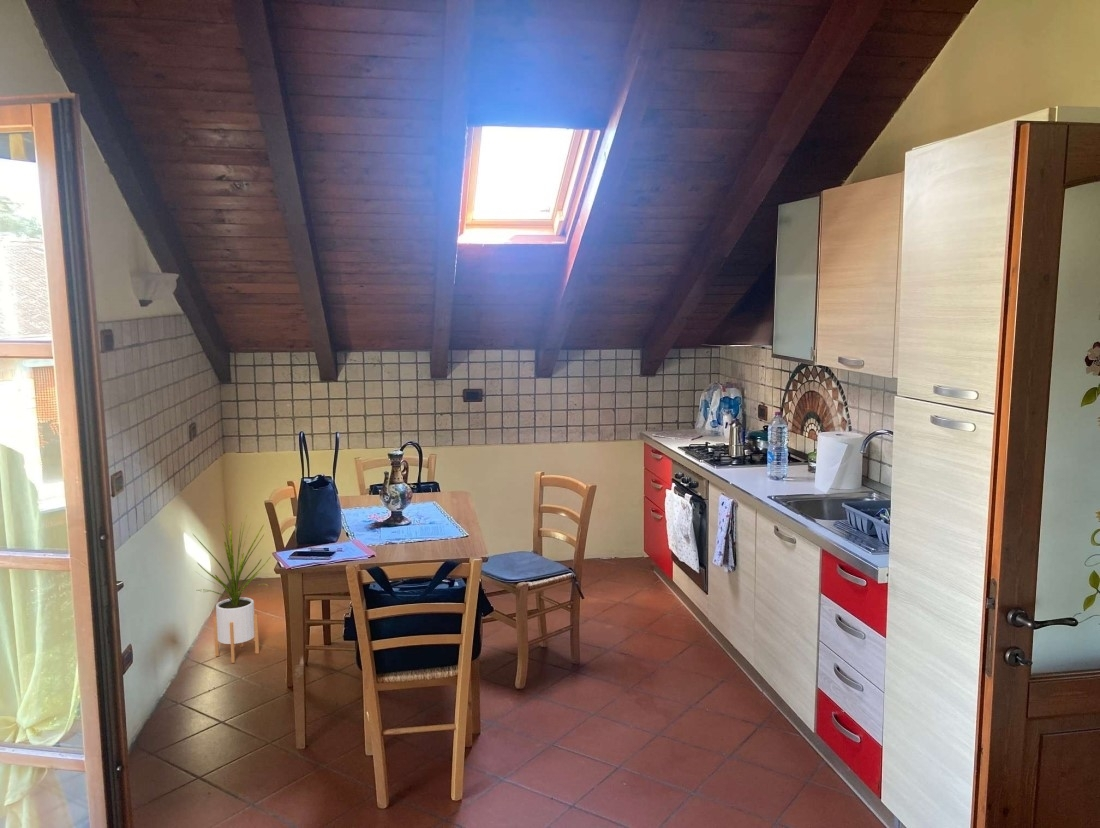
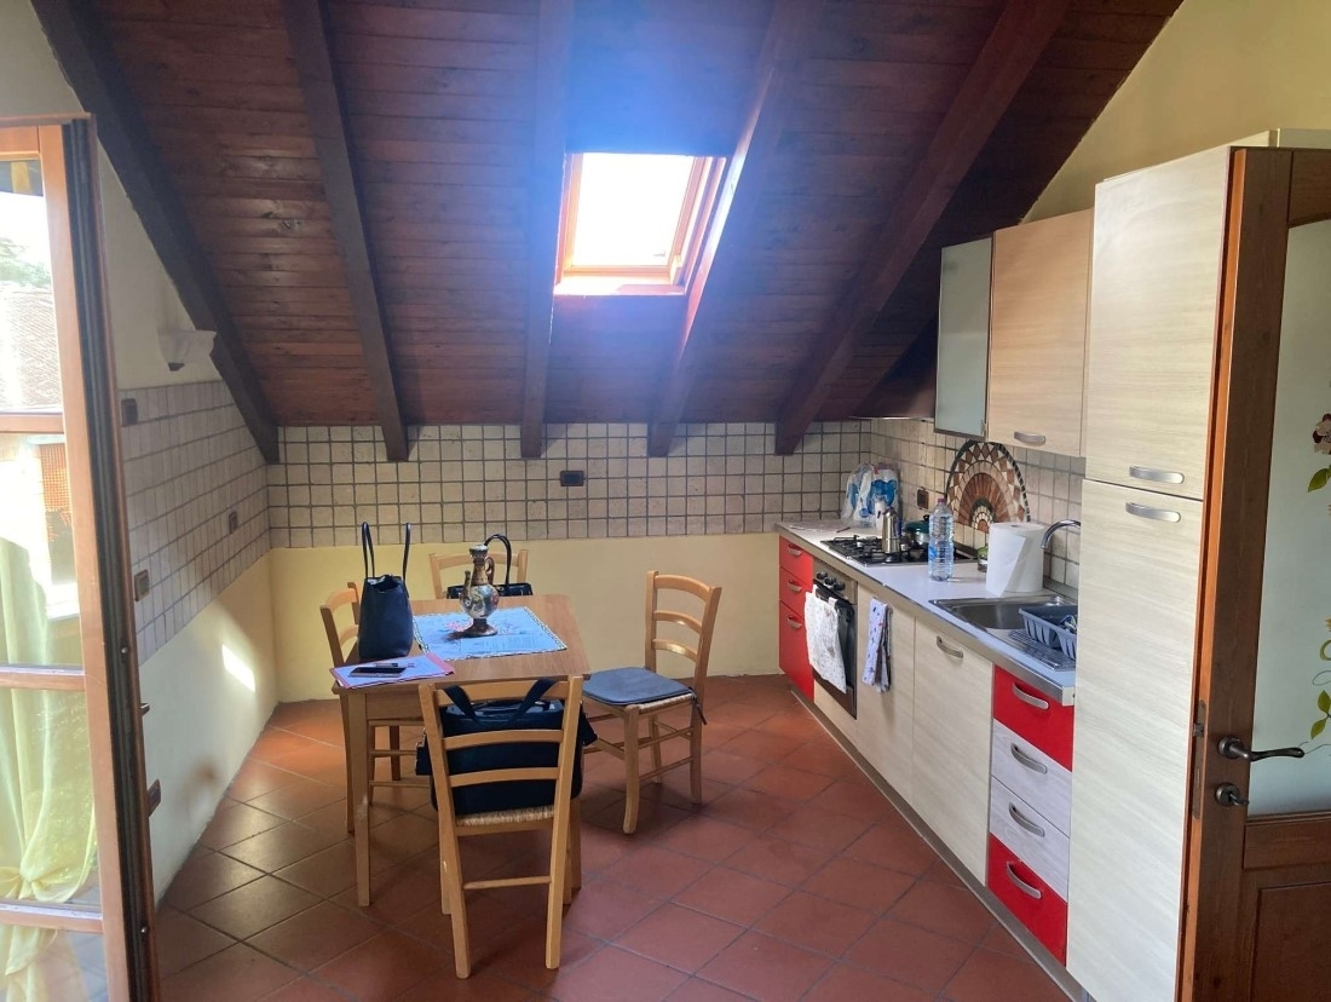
- house plant (232, 586)
